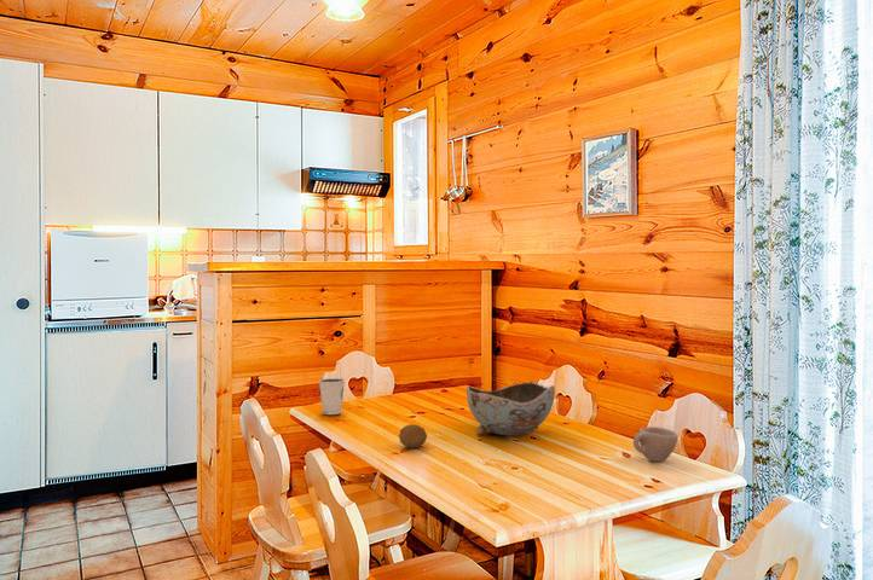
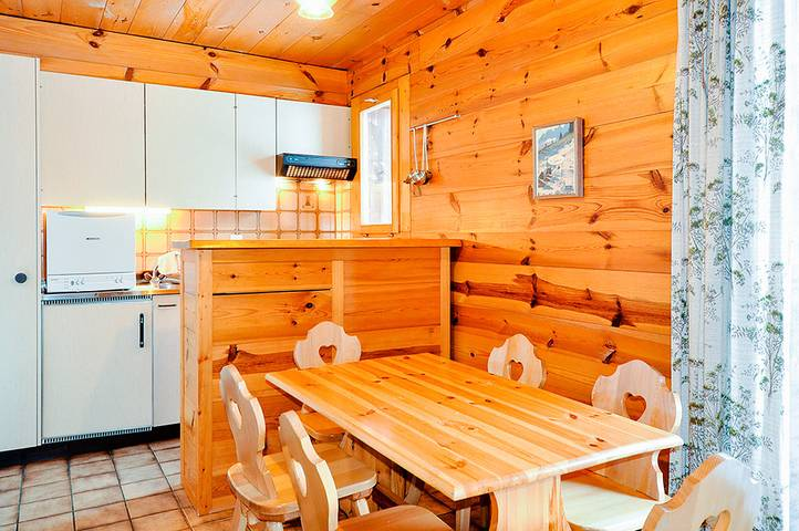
- bowl (510, 407)
- cup (653, 445)
- dixie cup (331, 396)
- fruit (412, 435)
